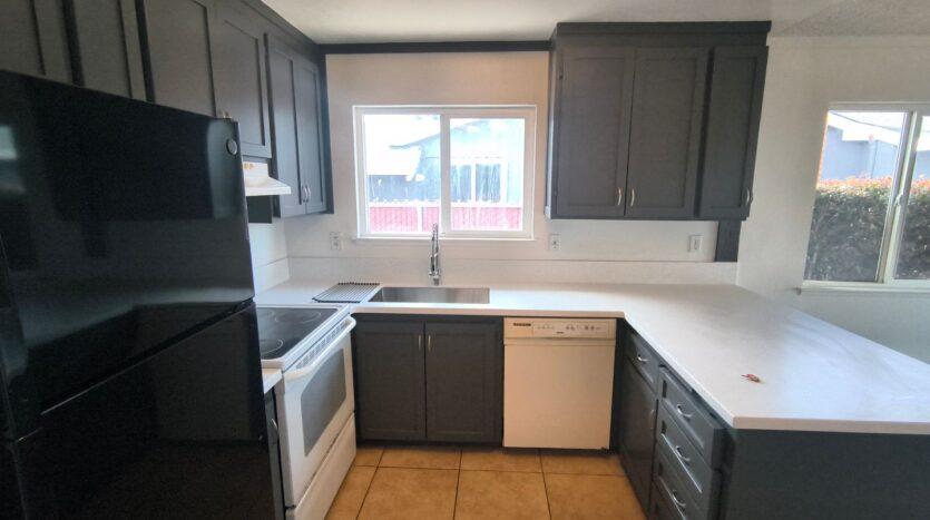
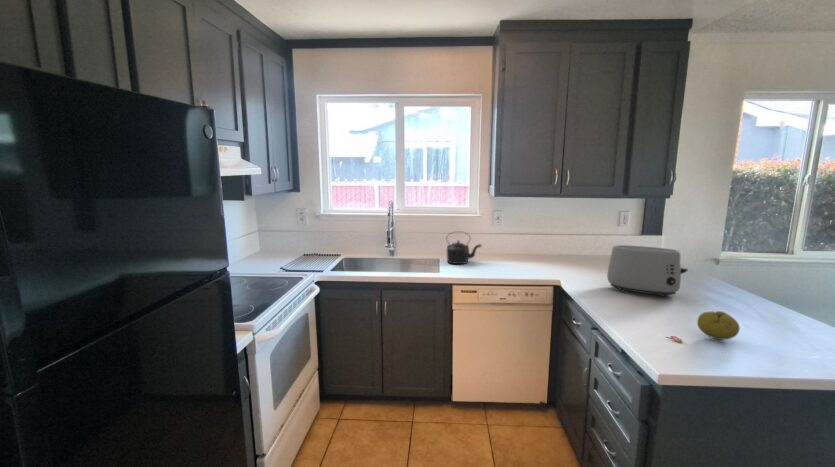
+ toaster (644, 270)
+ fruit (718, 325)
+ kettle (463, 246)
